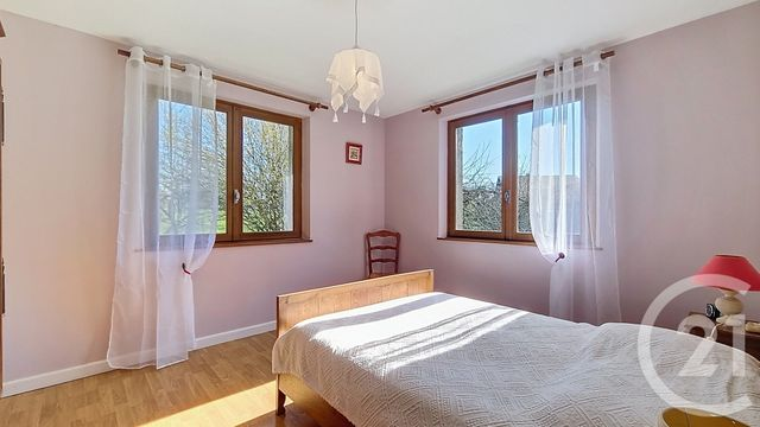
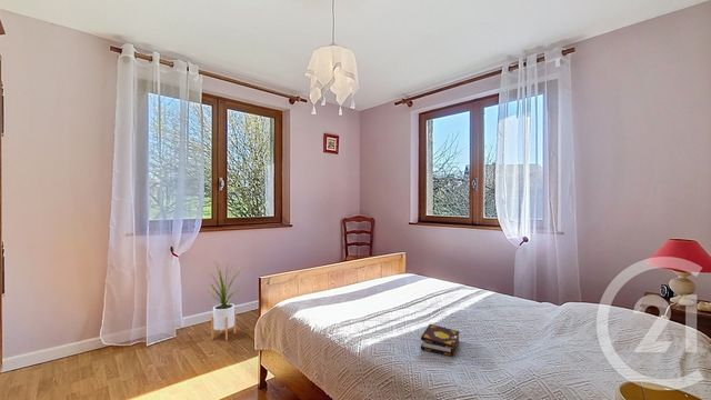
+ book (440, 338)
+ house plant (223, 297)
